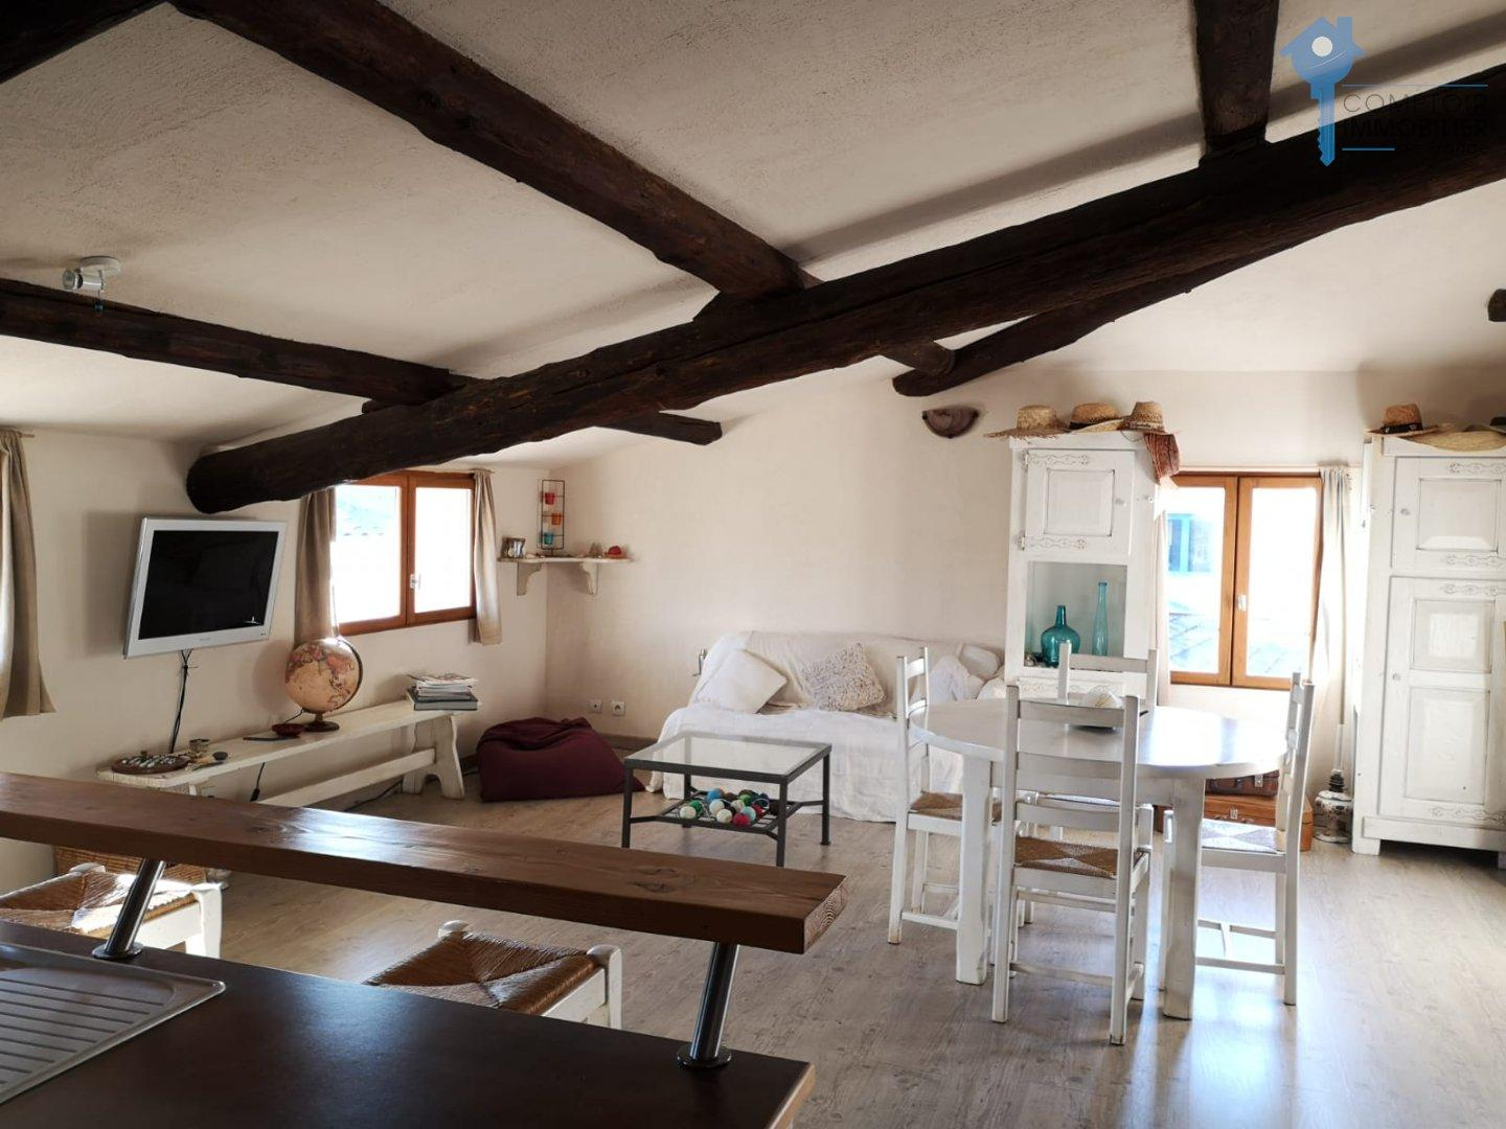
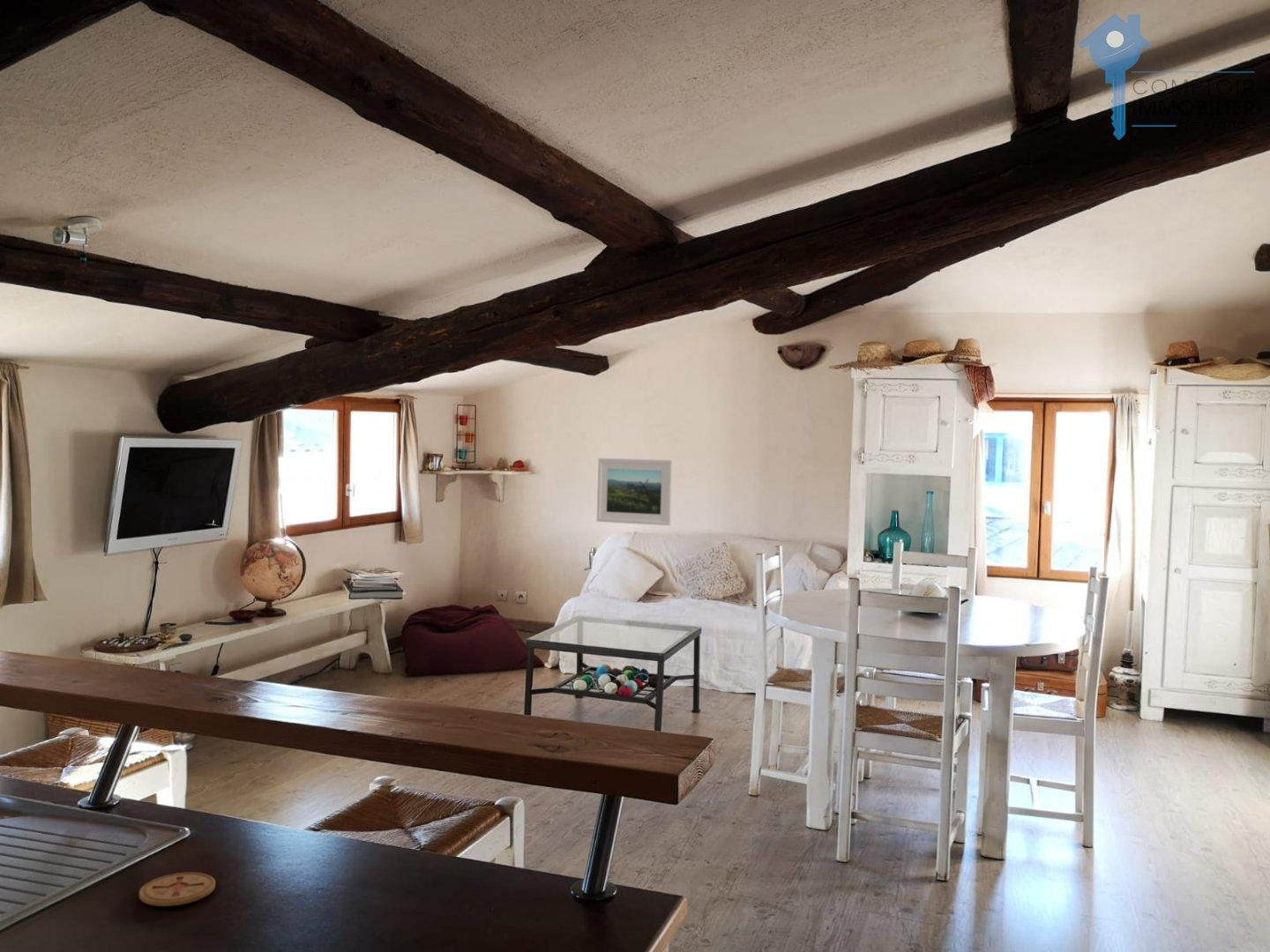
+ coaster (177, 889)
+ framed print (634, 491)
